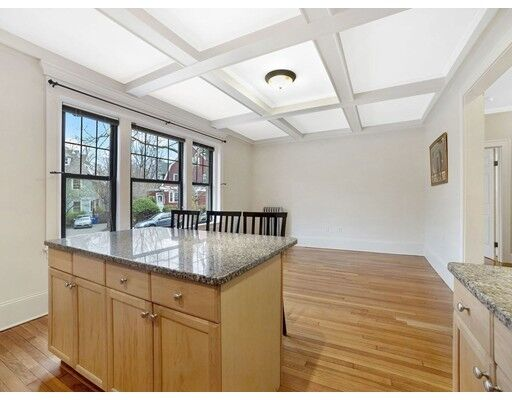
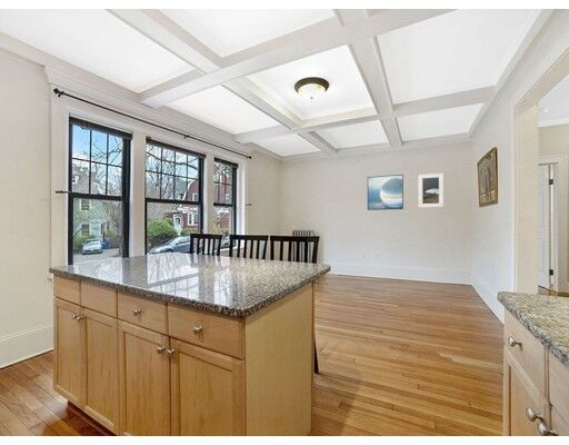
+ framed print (385, 192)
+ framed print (430, 190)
